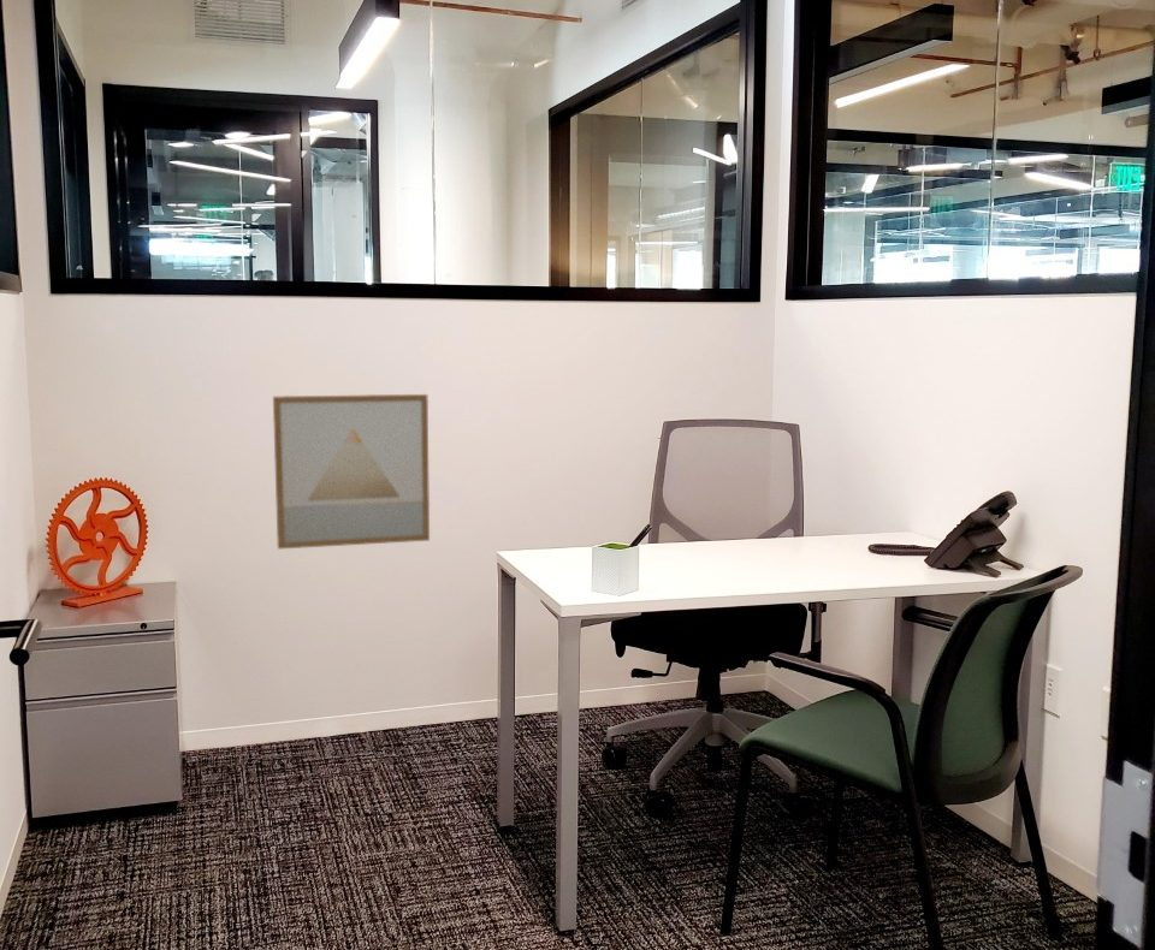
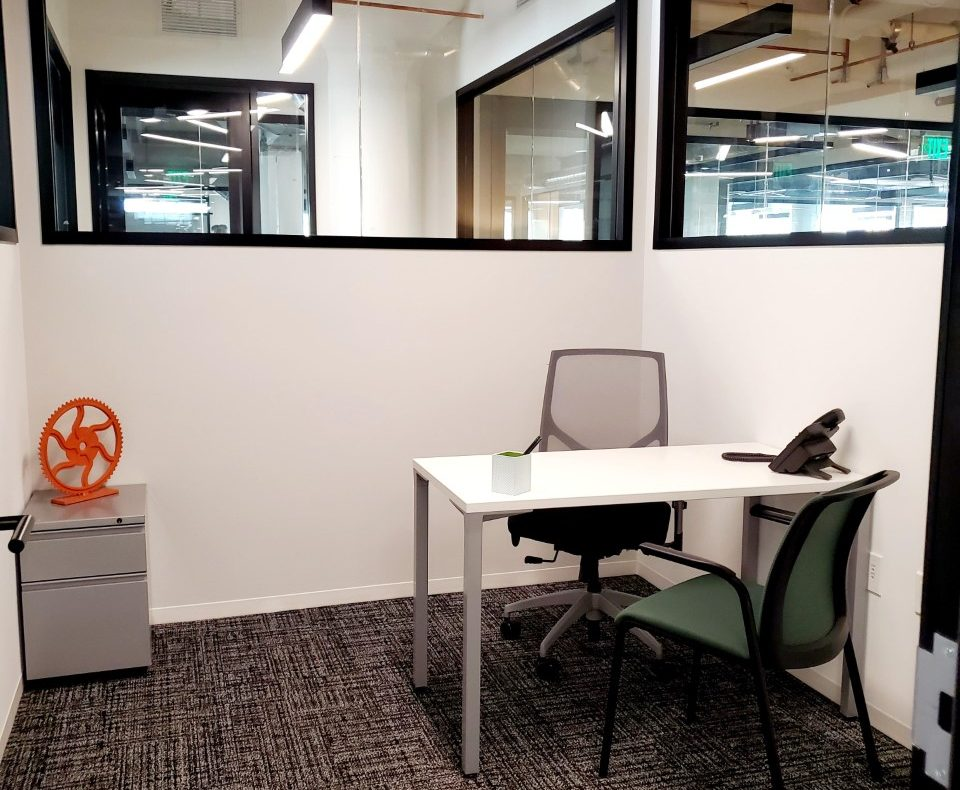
- wall art (353, 470)
